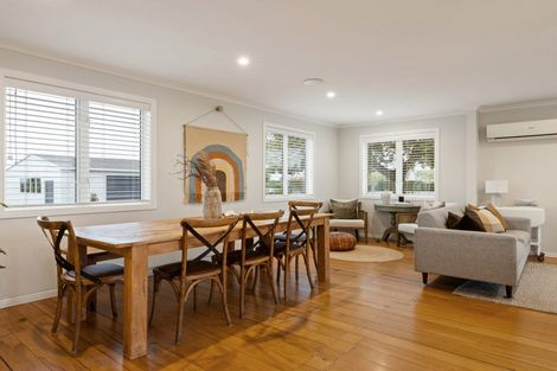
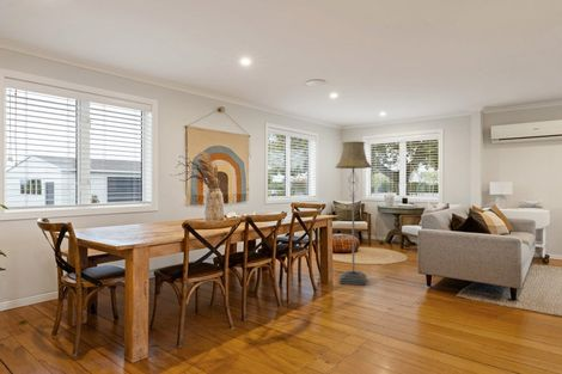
+ floor lamp (353, 211)
